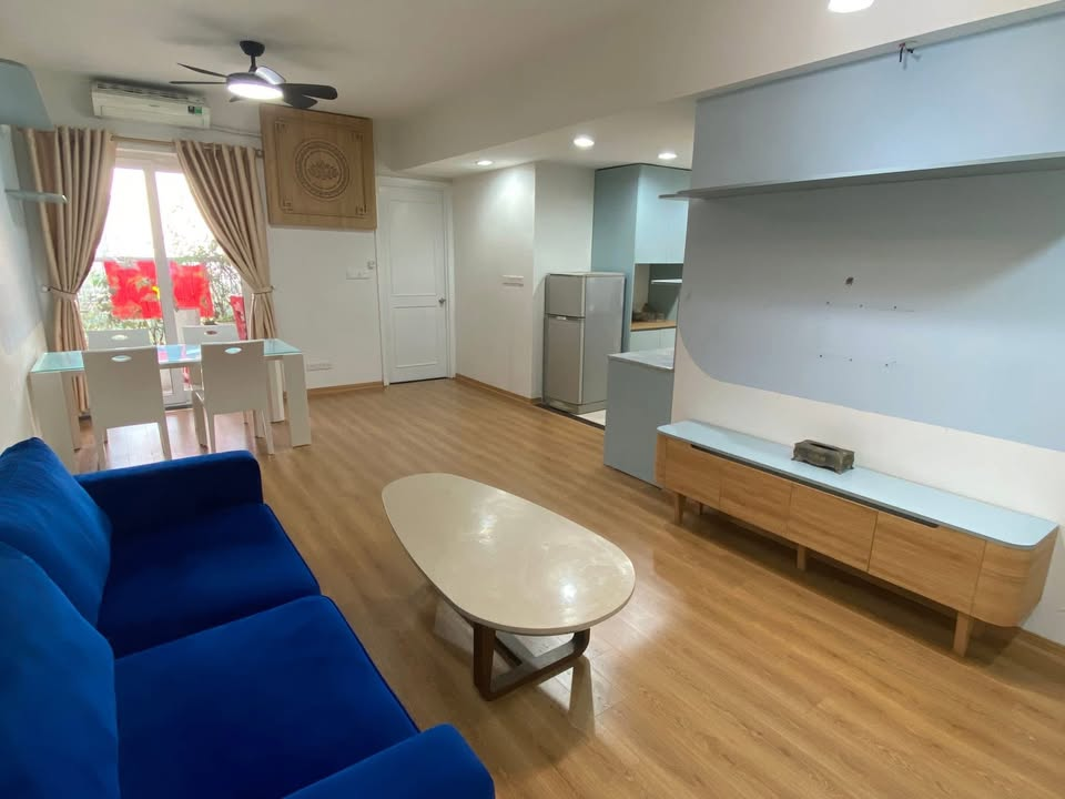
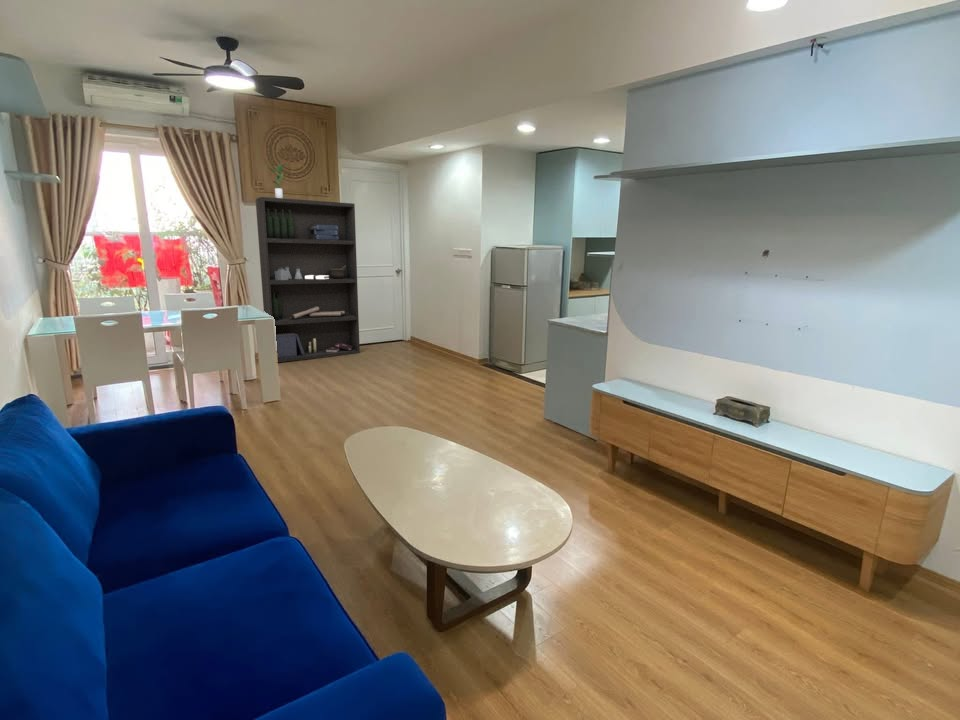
+ potted plant (277, 182)
+ bookshelf (311, 281)
